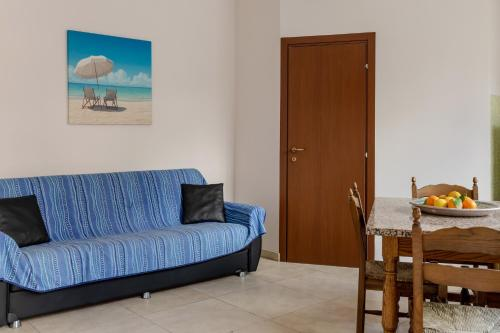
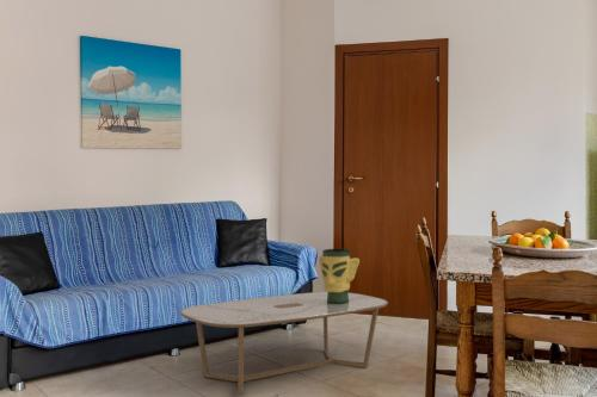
+ coffee table (287, 322)
+ vase (334, 275)
